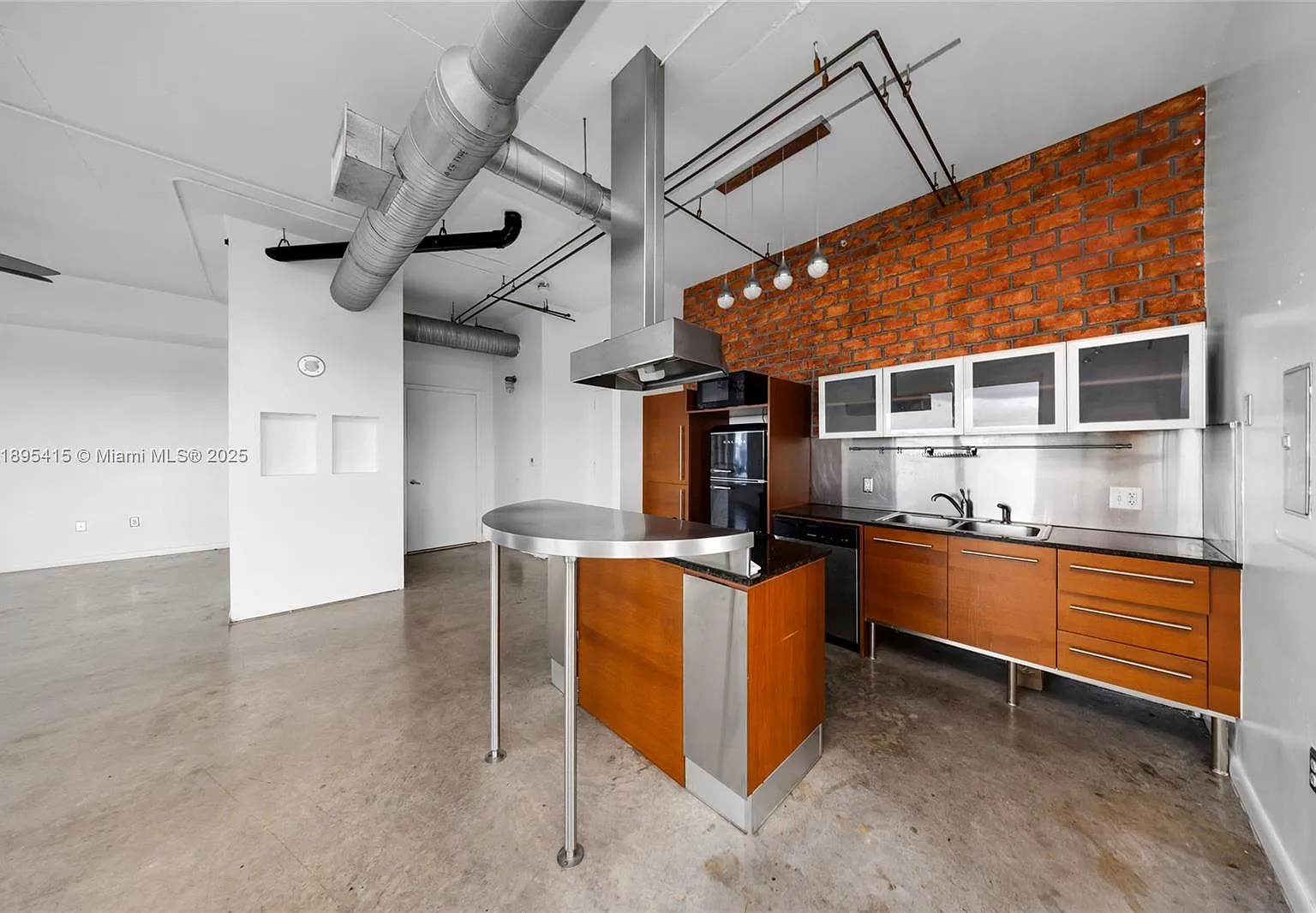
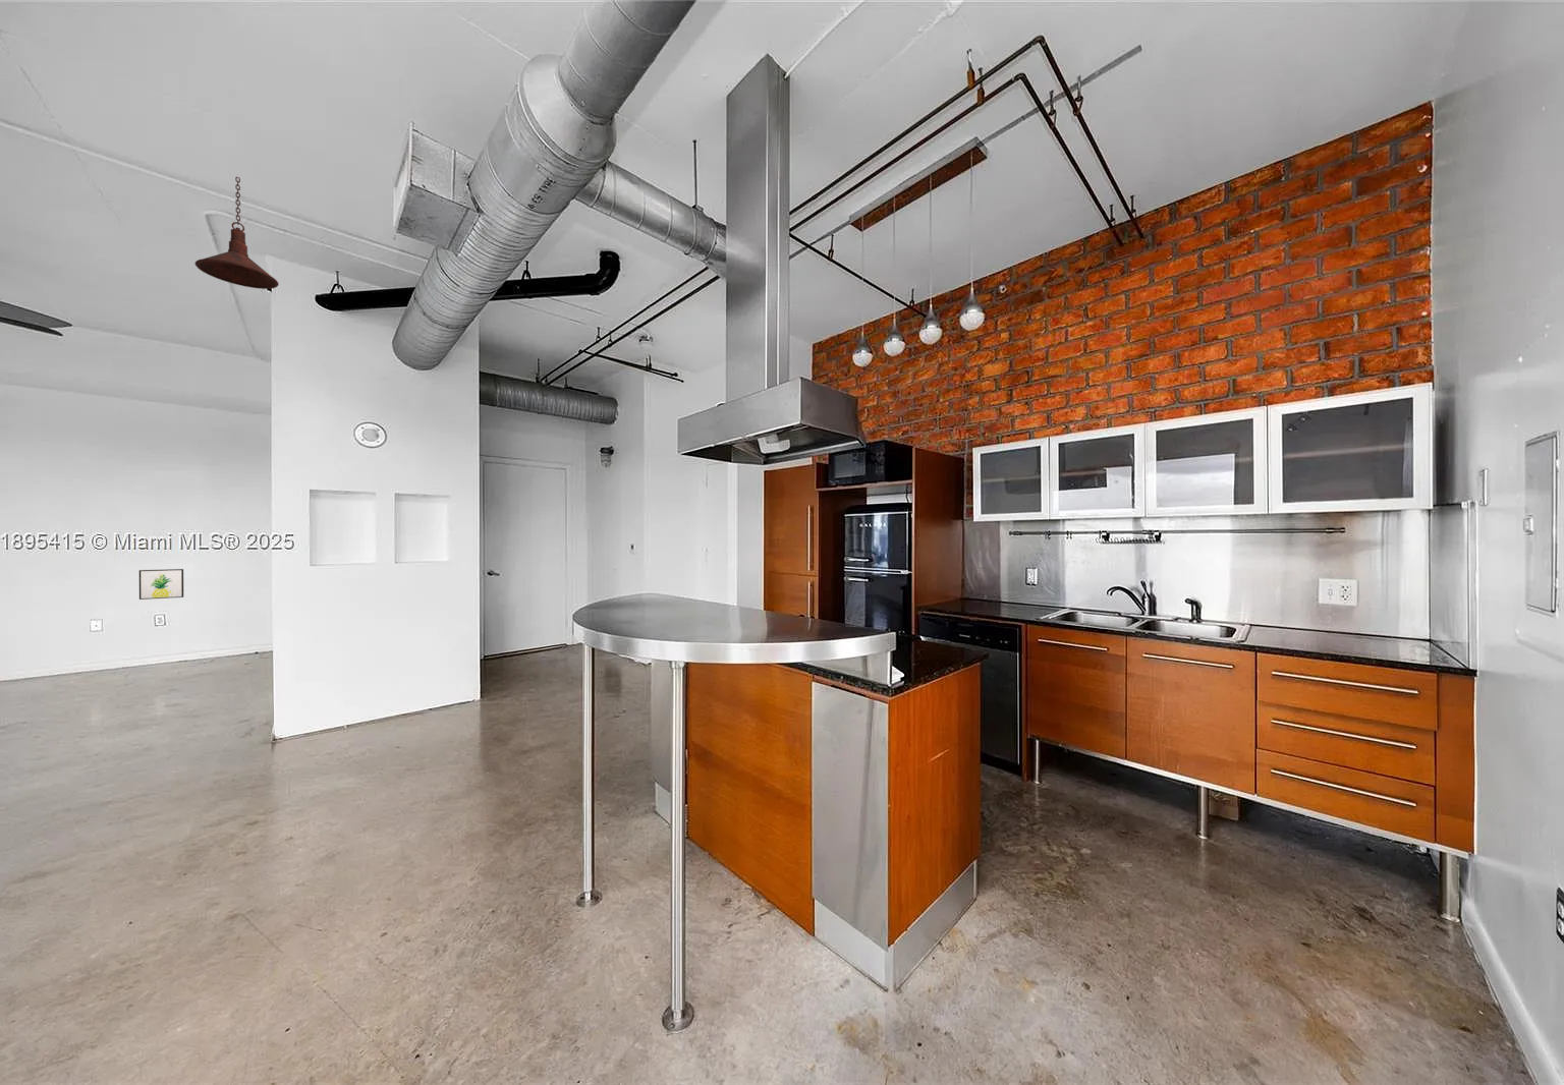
+ wall art (160, 583)
+ pendant light (238, 223)
